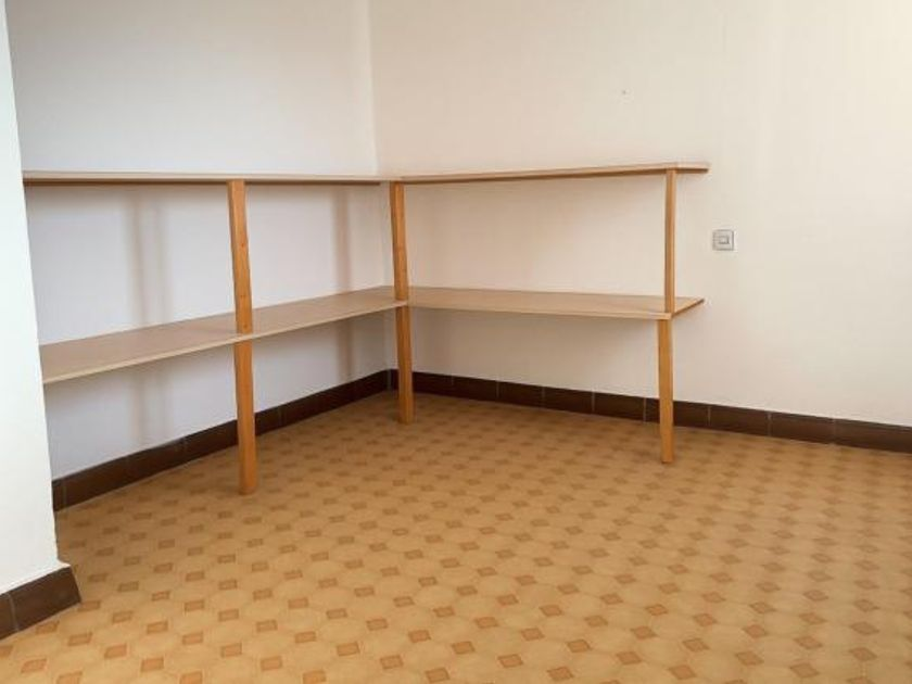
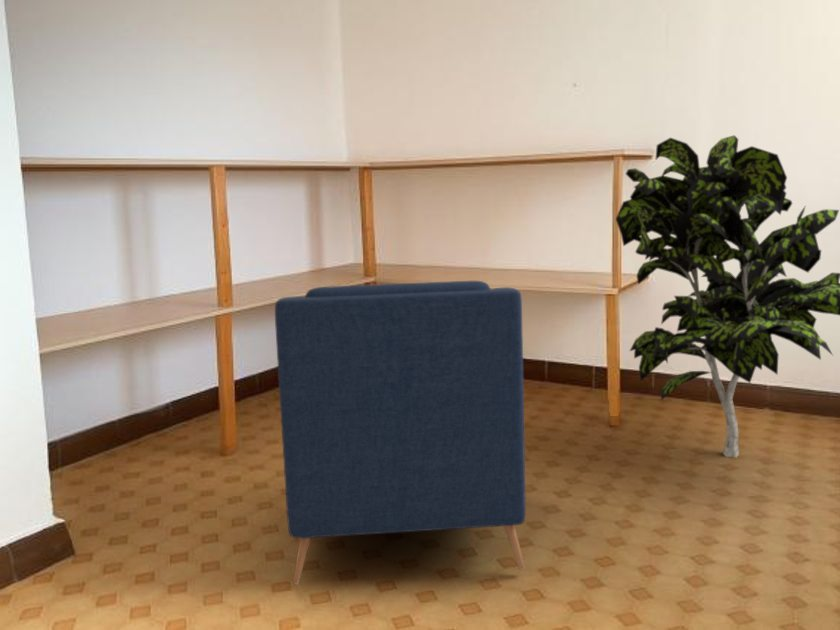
+ armchair (399, 405)
+ indoor plant (735, 301)
